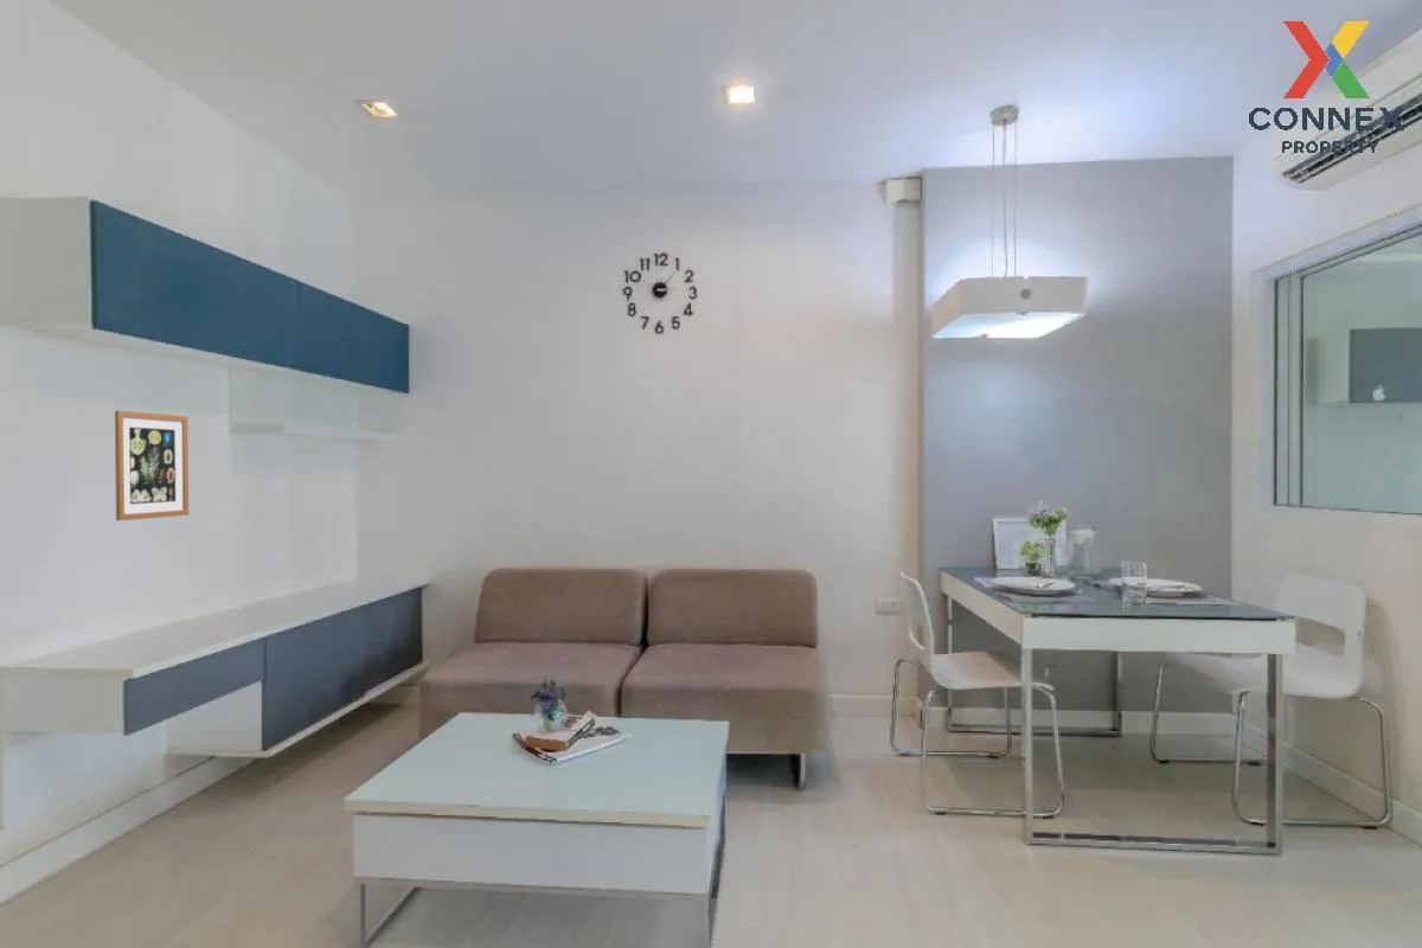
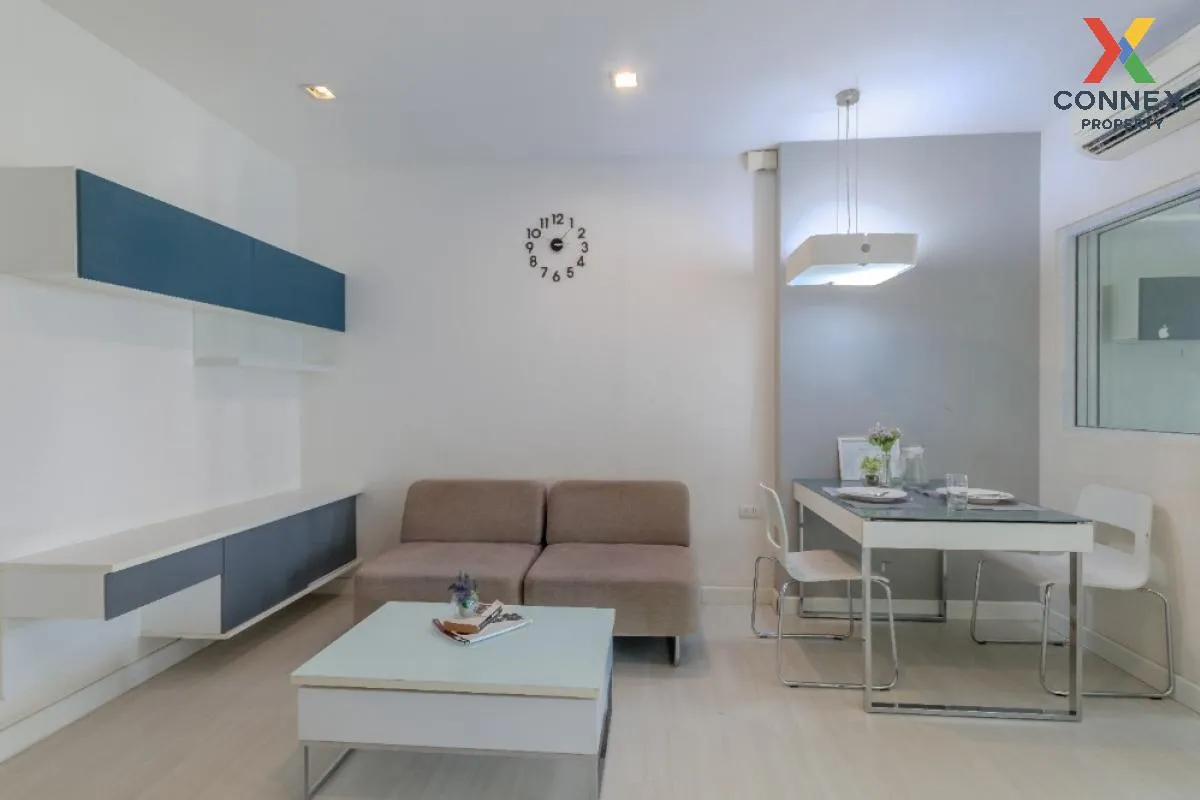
- wall art (153, 465)
